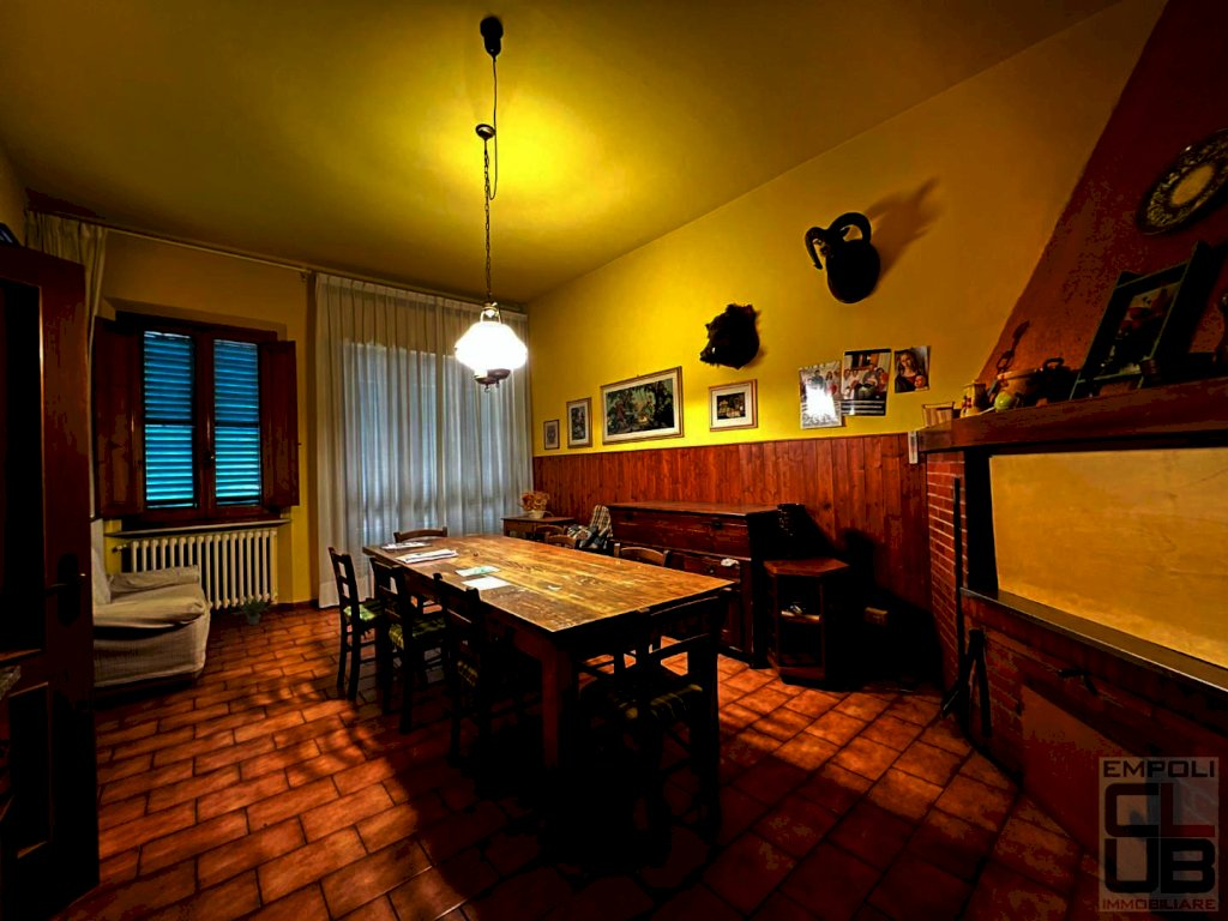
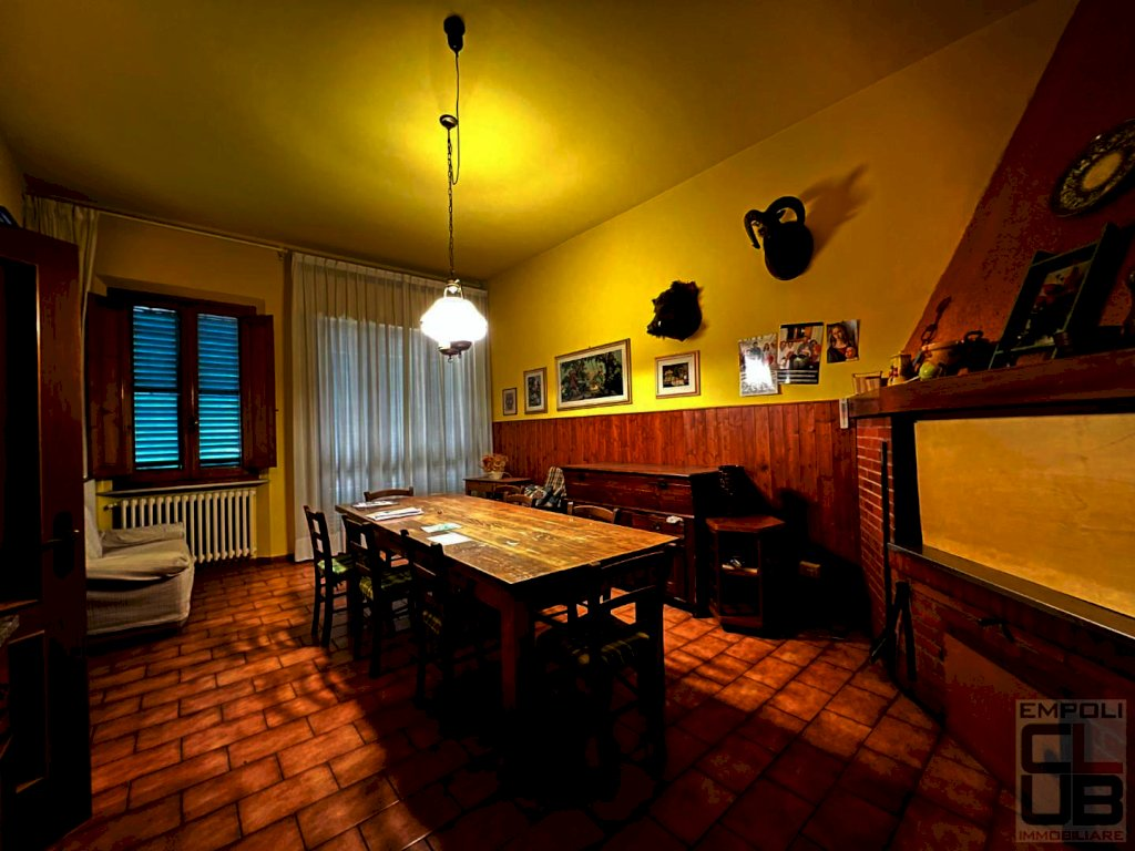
- potted plant (253, 604)
